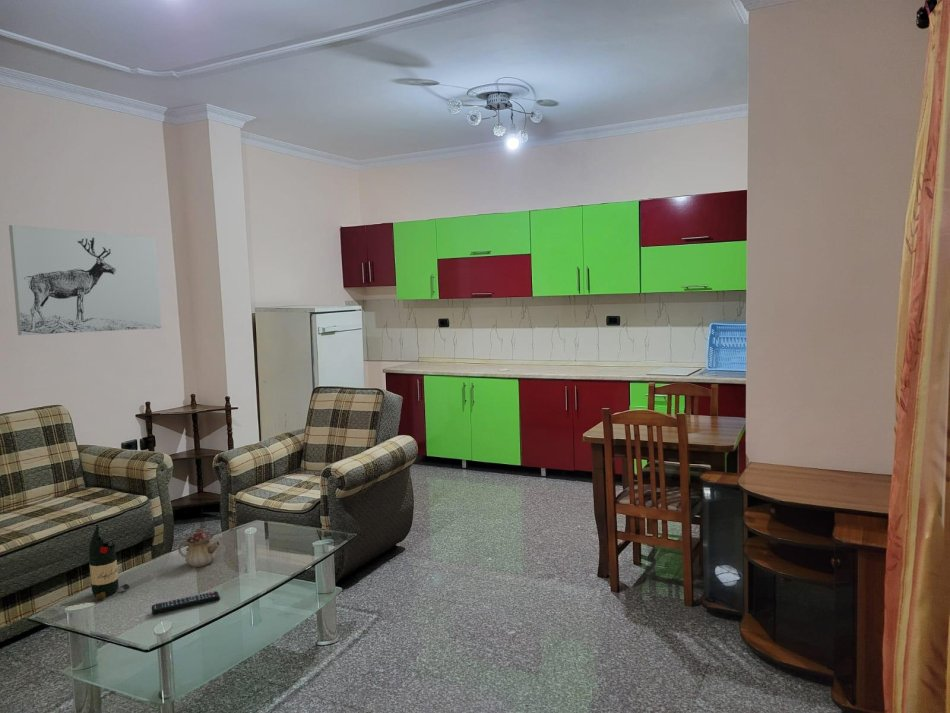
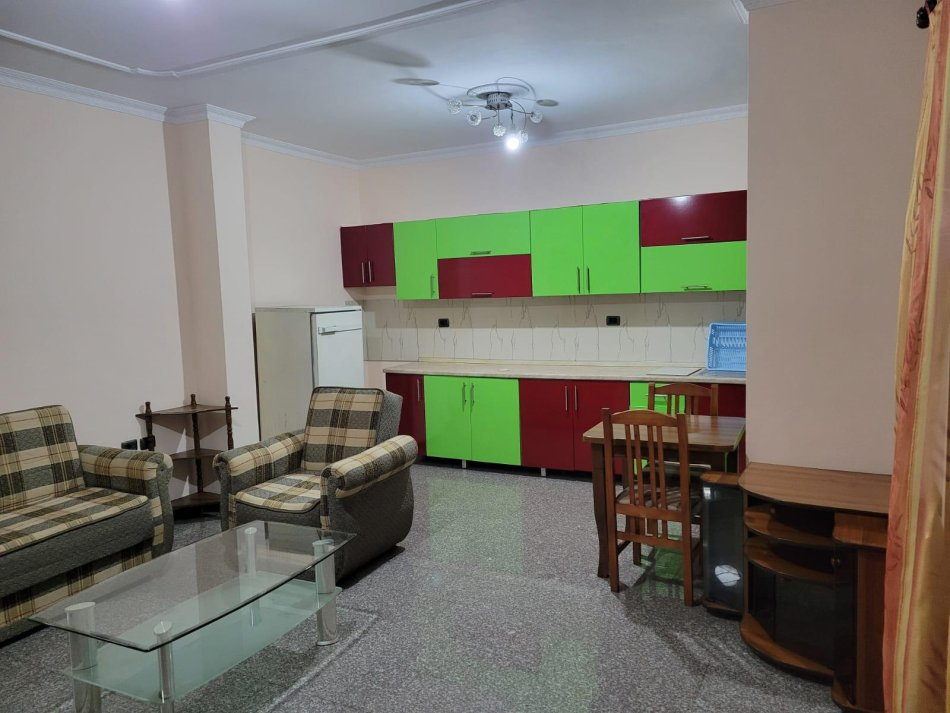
- bottle (105, 559)
- wall art (92, 281)
- remote control (186, 602)
- teapot (198, 545)
